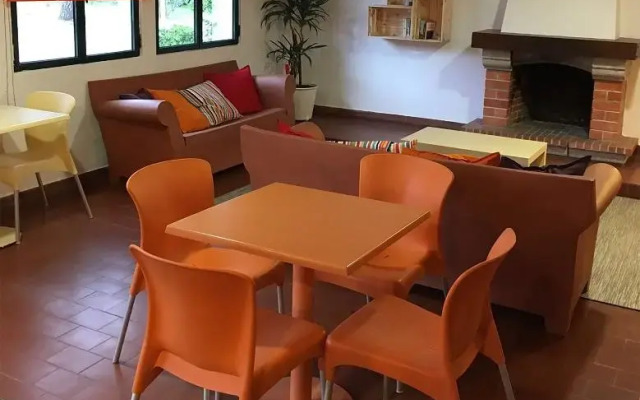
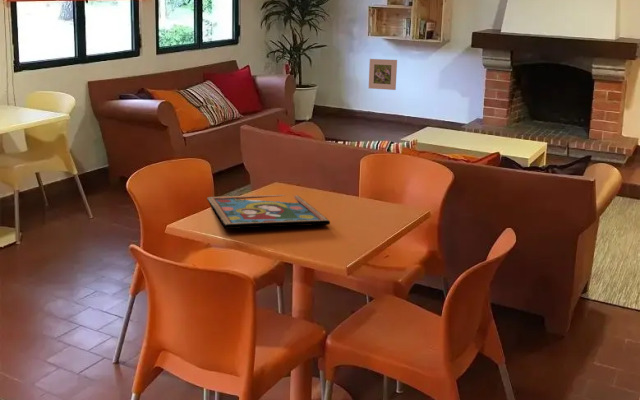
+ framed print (382, 74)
+ framed painting (264, 209)
